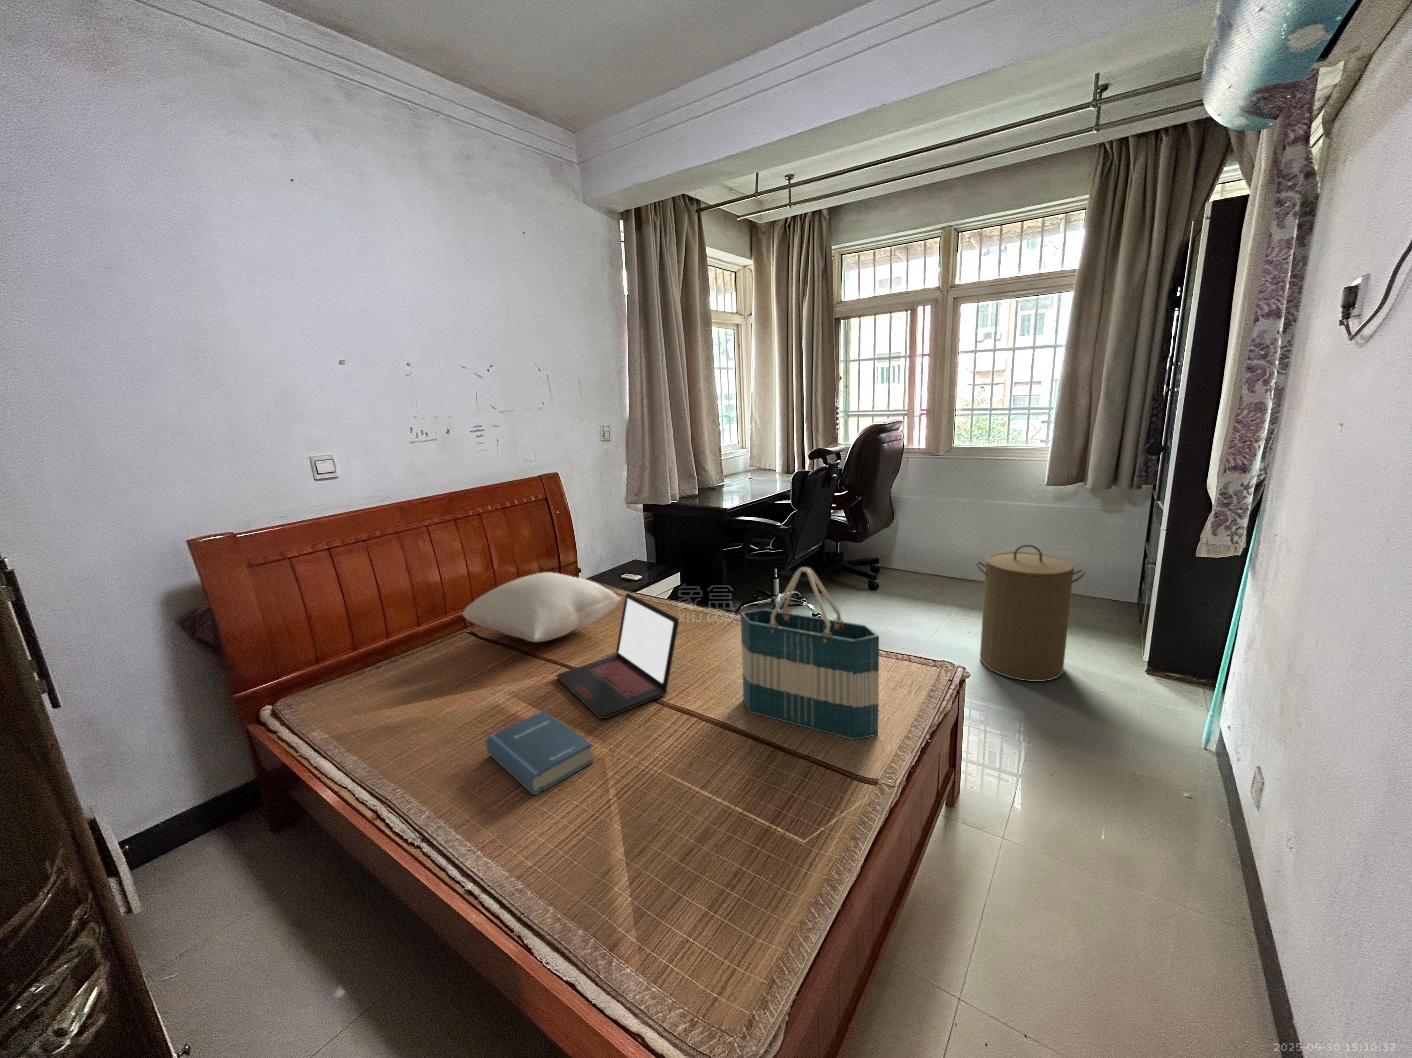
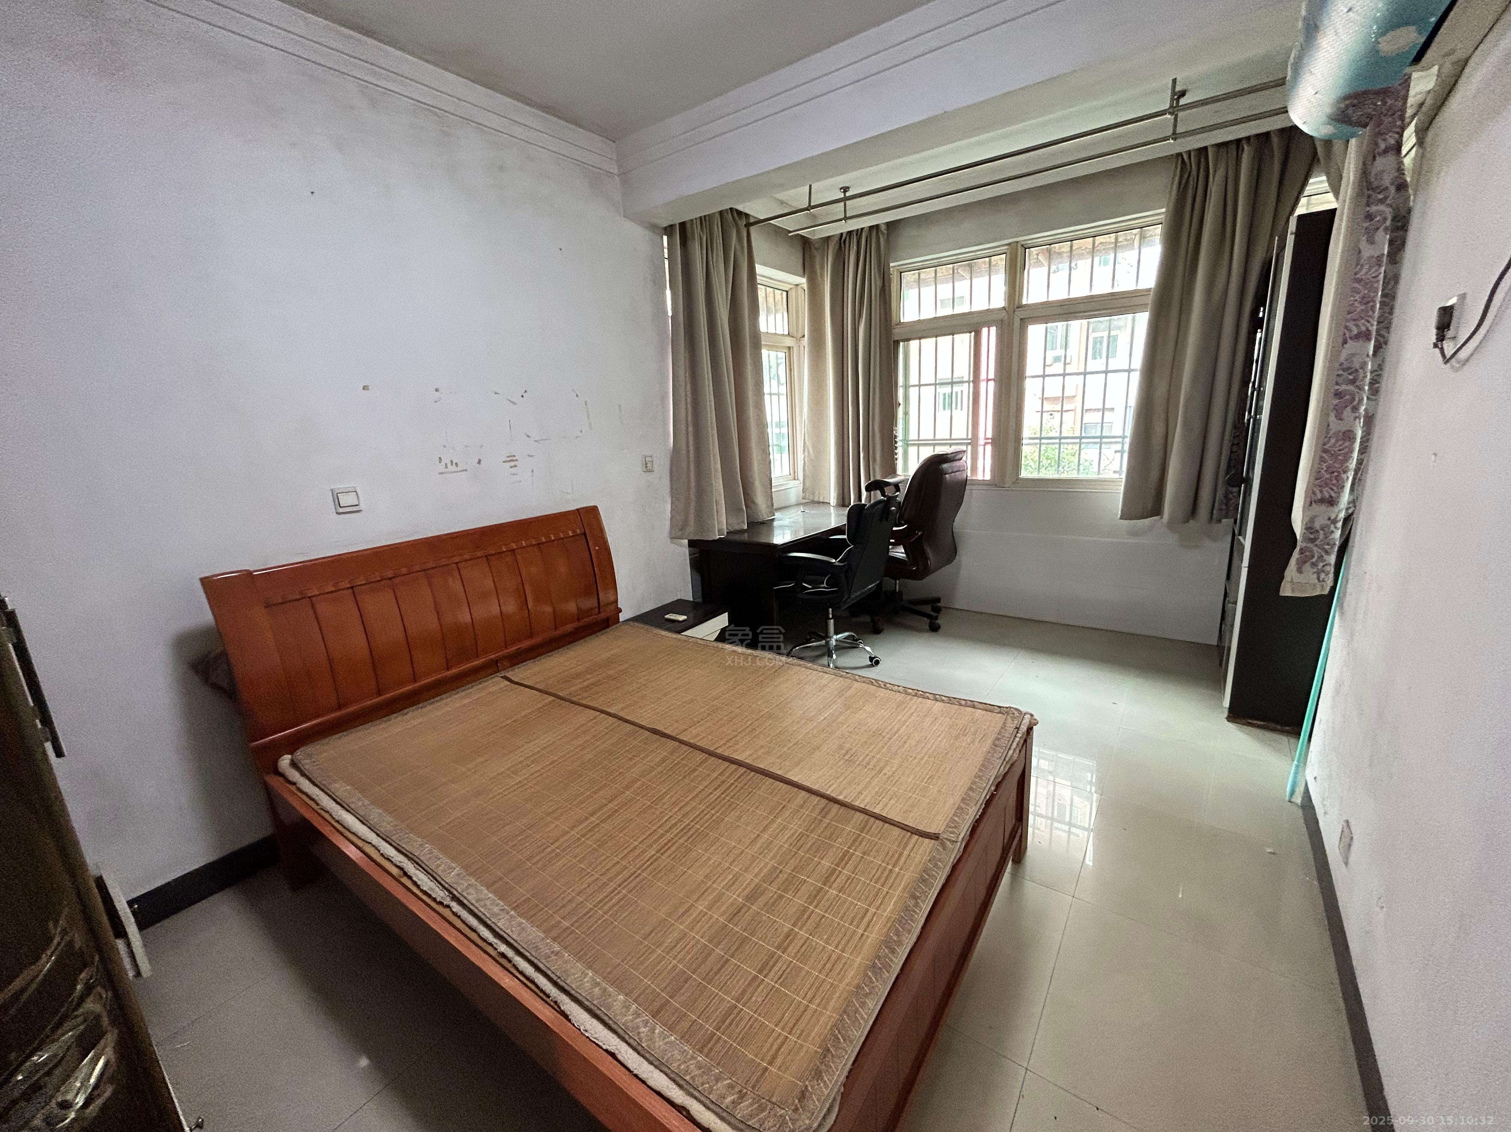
- laptop (616, 649)
- laundry hamper (1025, 606)
- tote bag (805, 645)
- pillow (543, 605)
- hardback book (538, 750)
